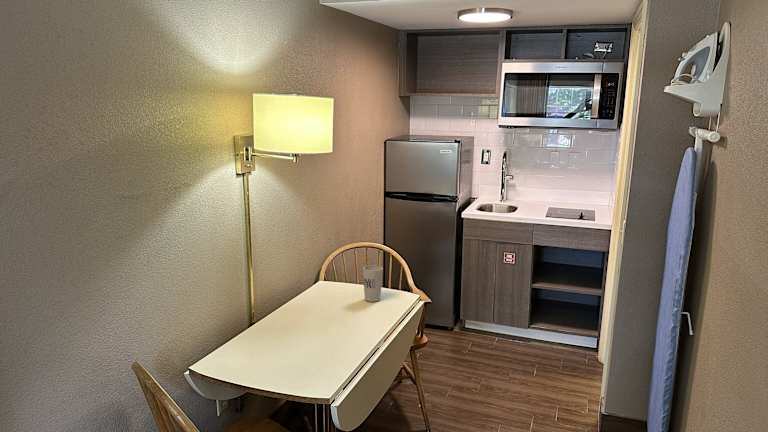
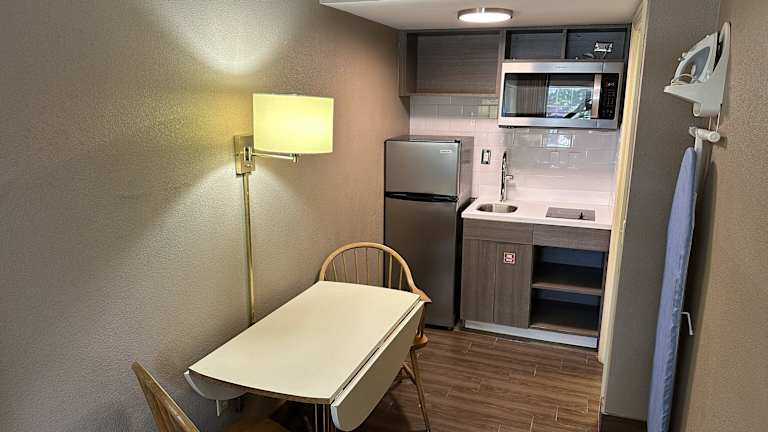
- cup (372, 283)
